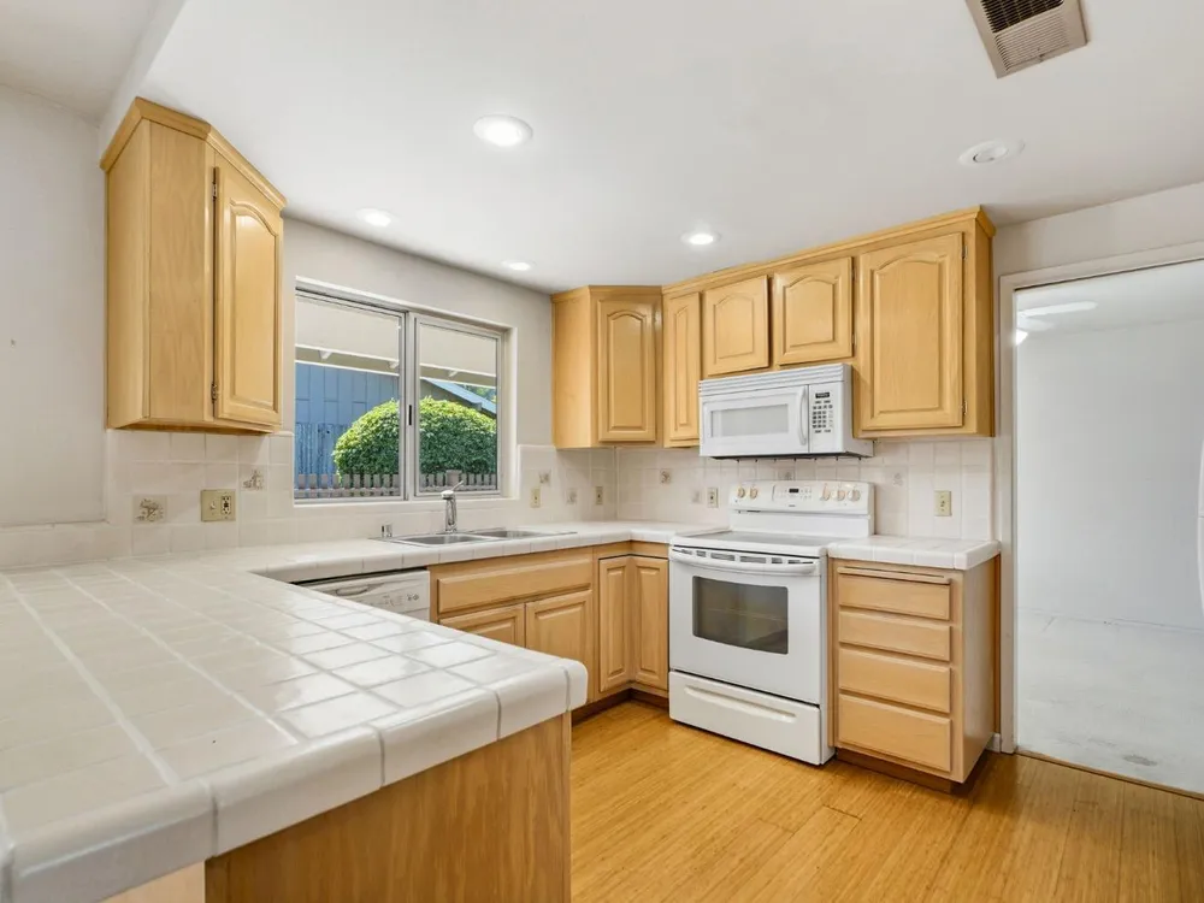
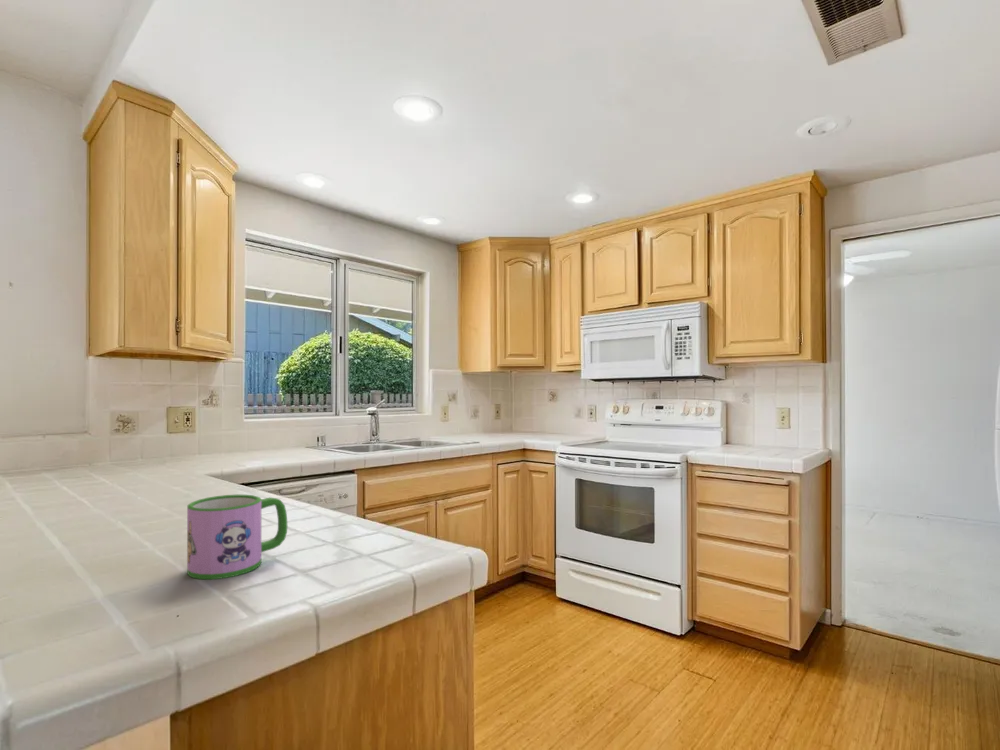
+ mug (239, 531)
